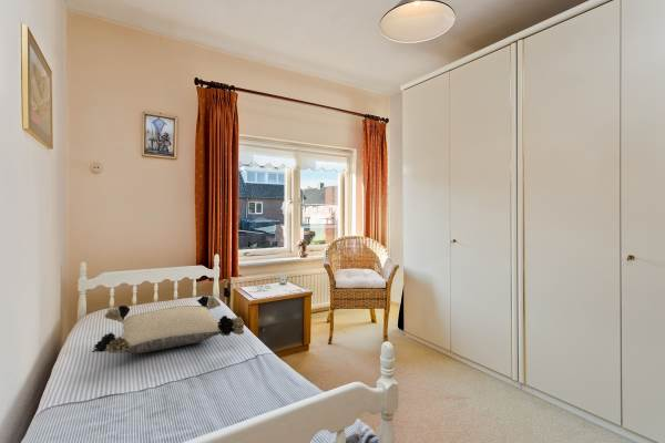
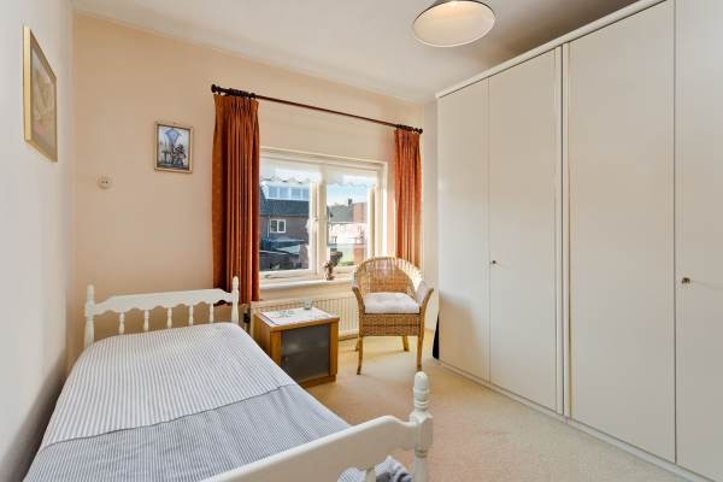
- pillow (171, 324)
